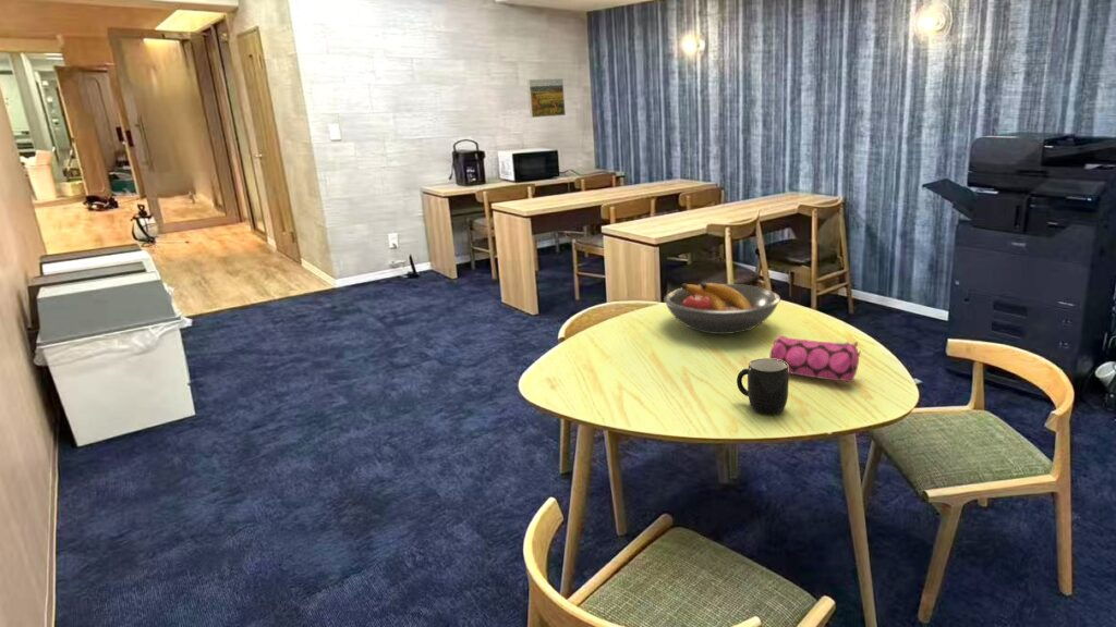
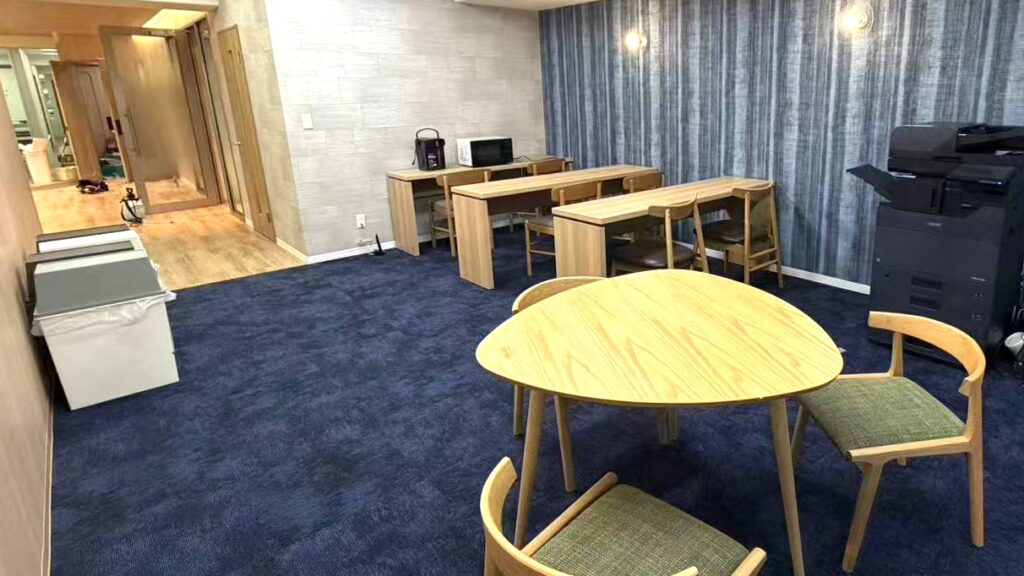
- fruit bowl (720, 308)
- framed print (546, 98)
- mug (761, 385)
- pencil case (813, 356)
